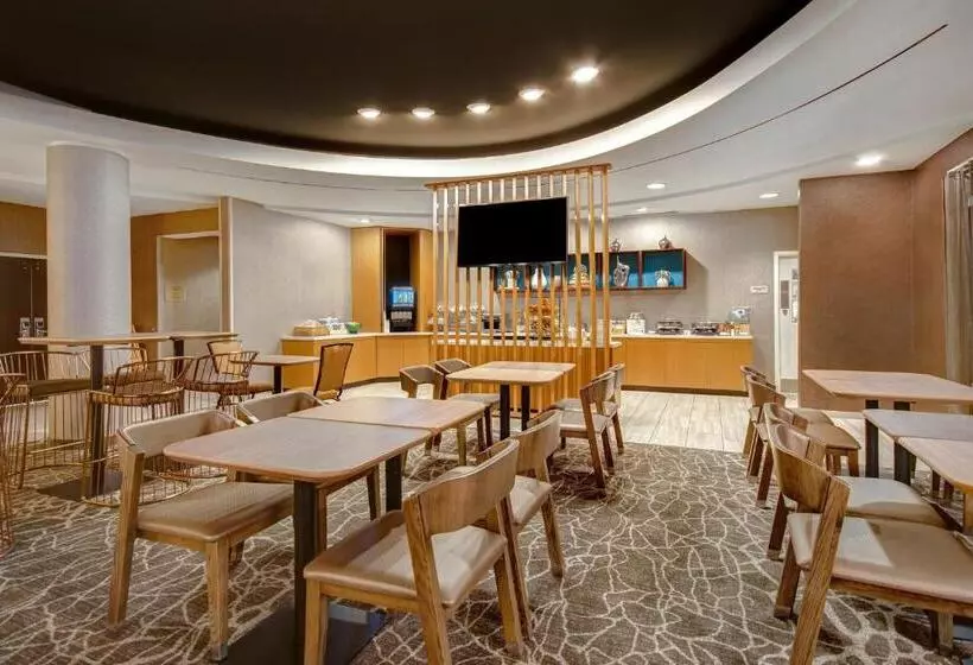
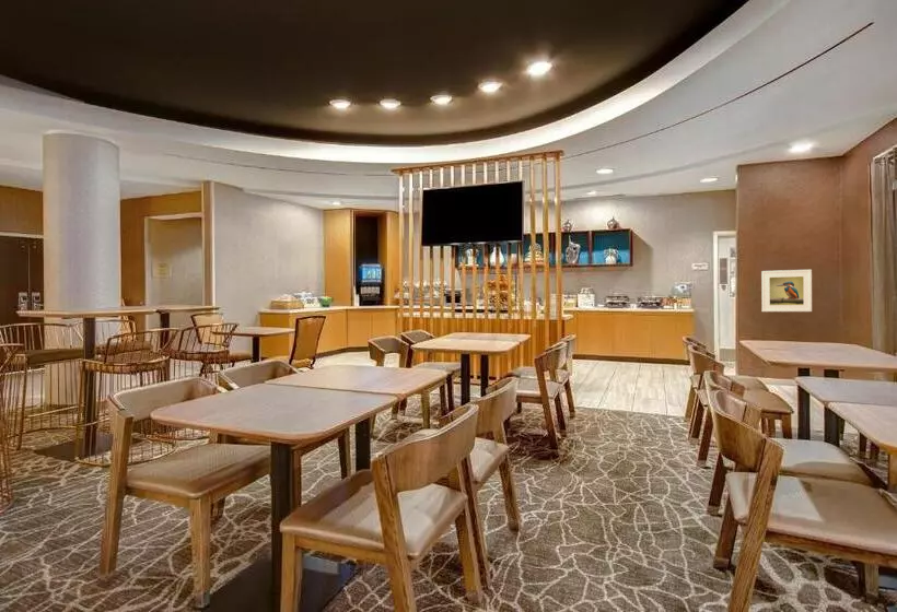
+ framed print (785, 291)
